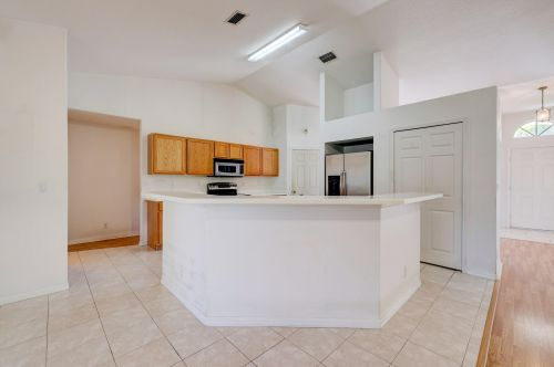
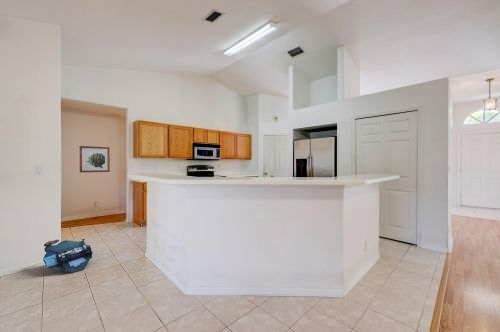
+ backpack (68, 254)
+ wall art (95, 159)
